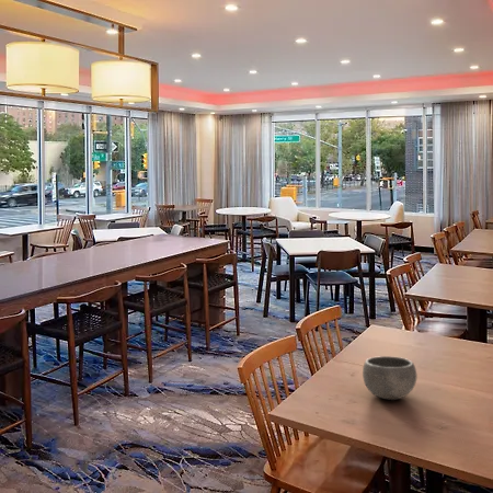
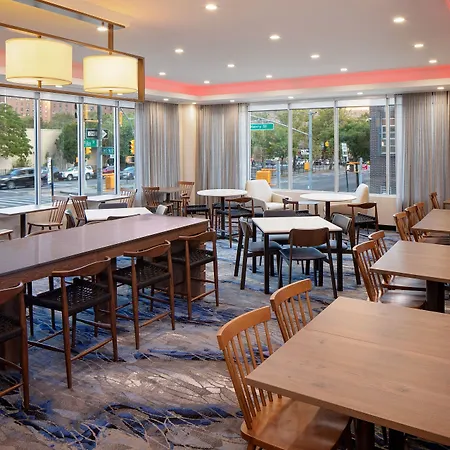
- bowl (389, 379)
